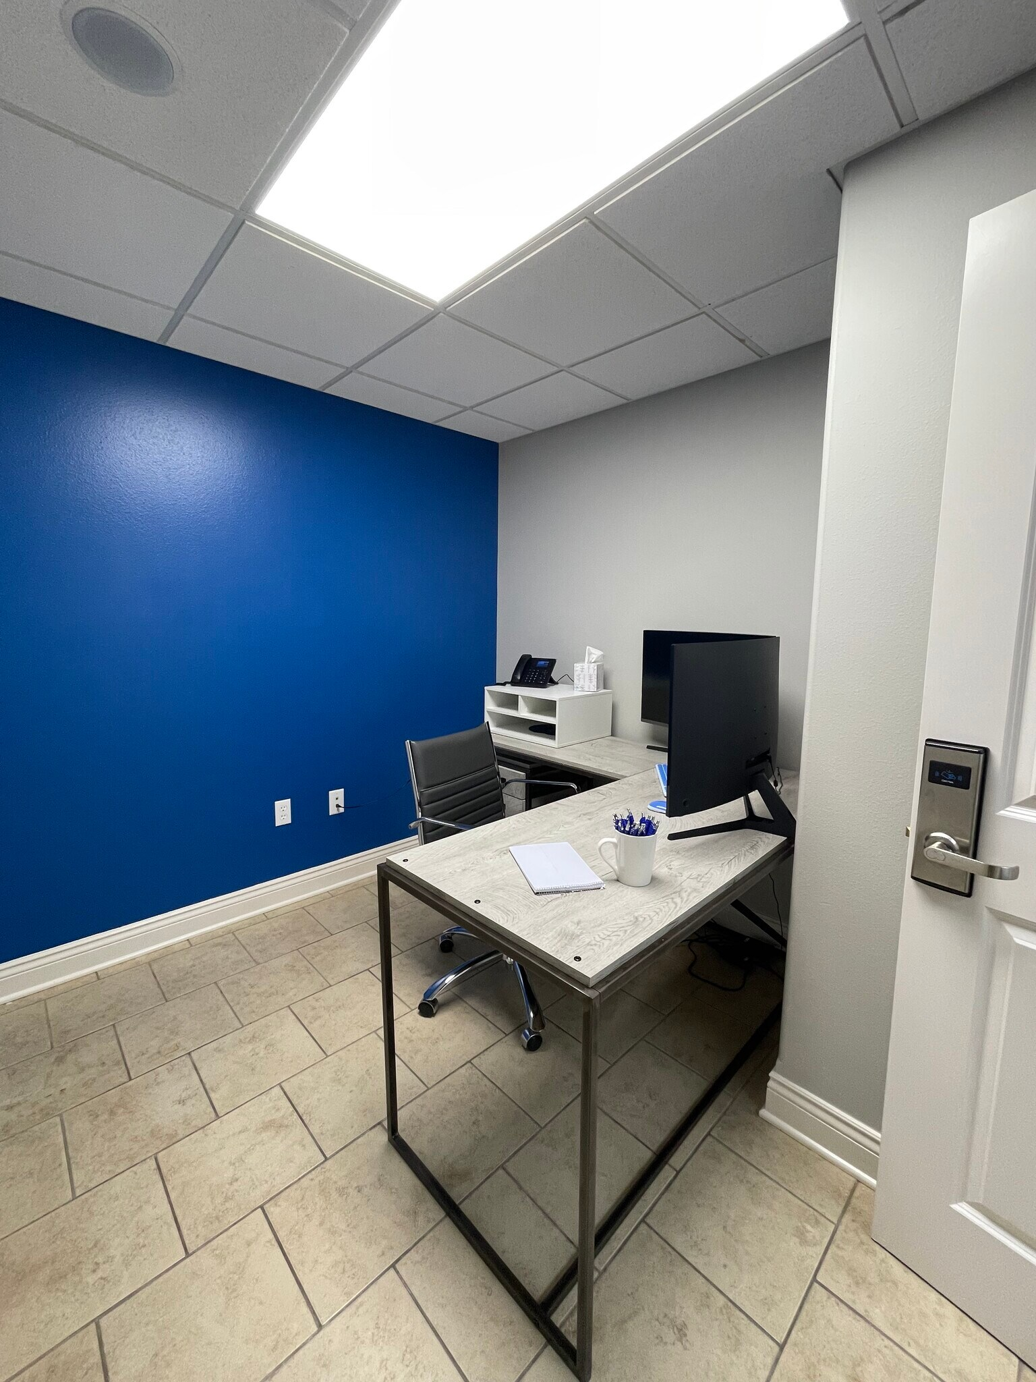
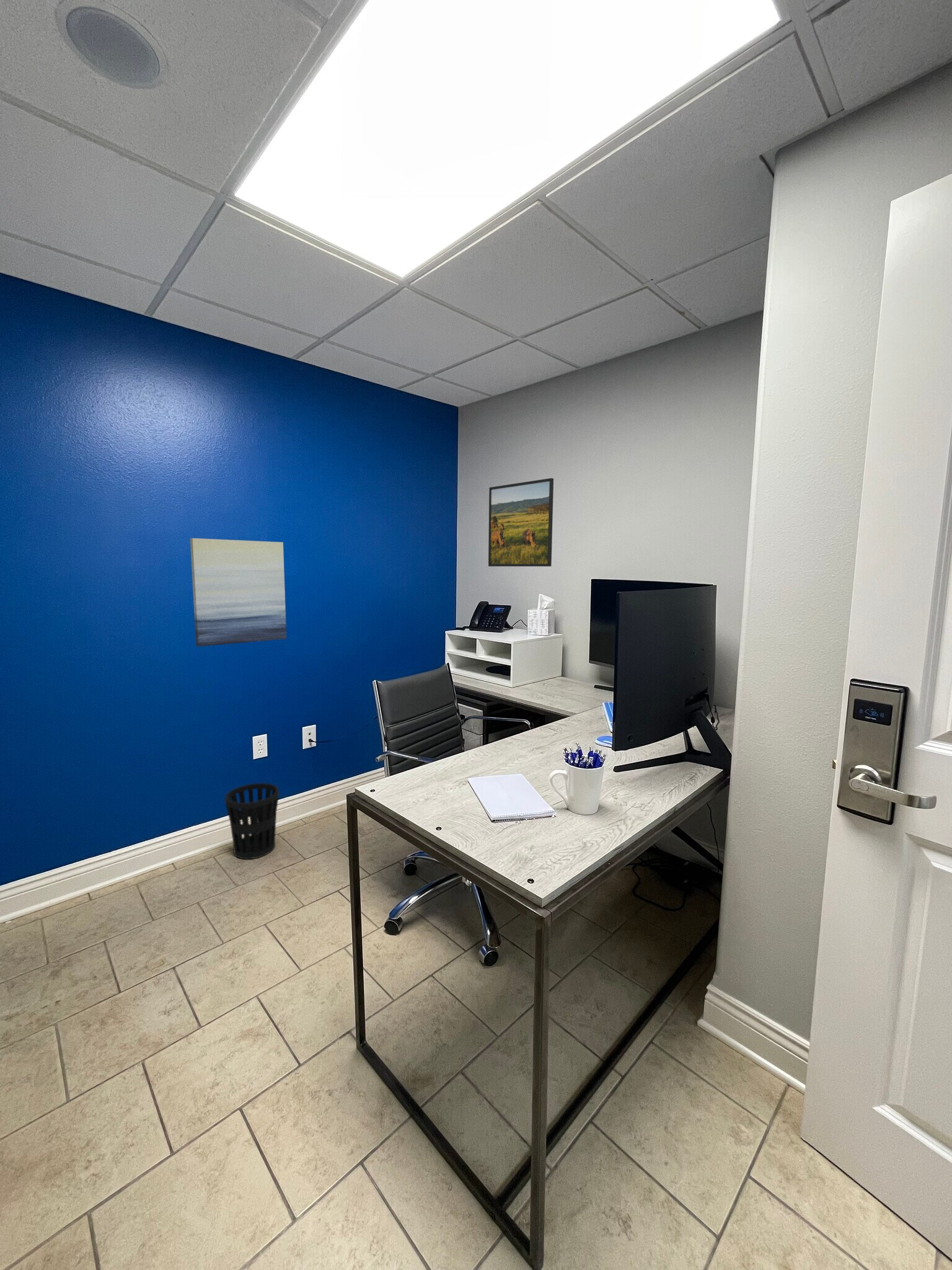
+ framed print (519, 525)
+ wall art (241, 592)
+ wastebasket (253, 820)
